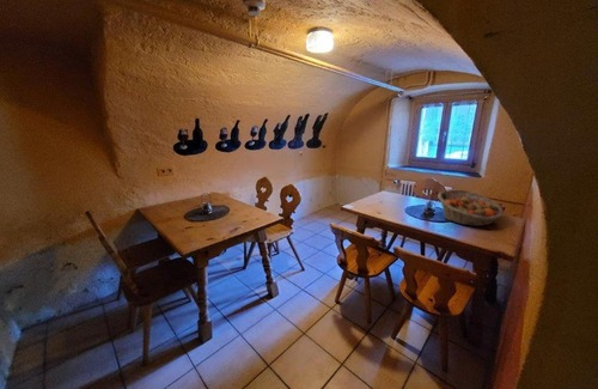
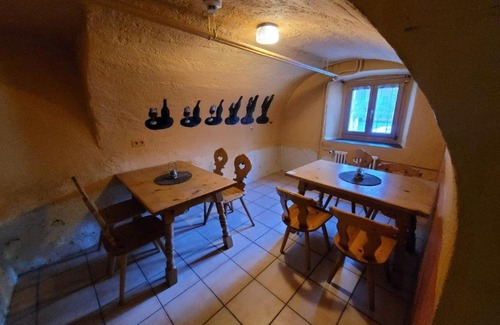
- fruit basket (468, 207)
